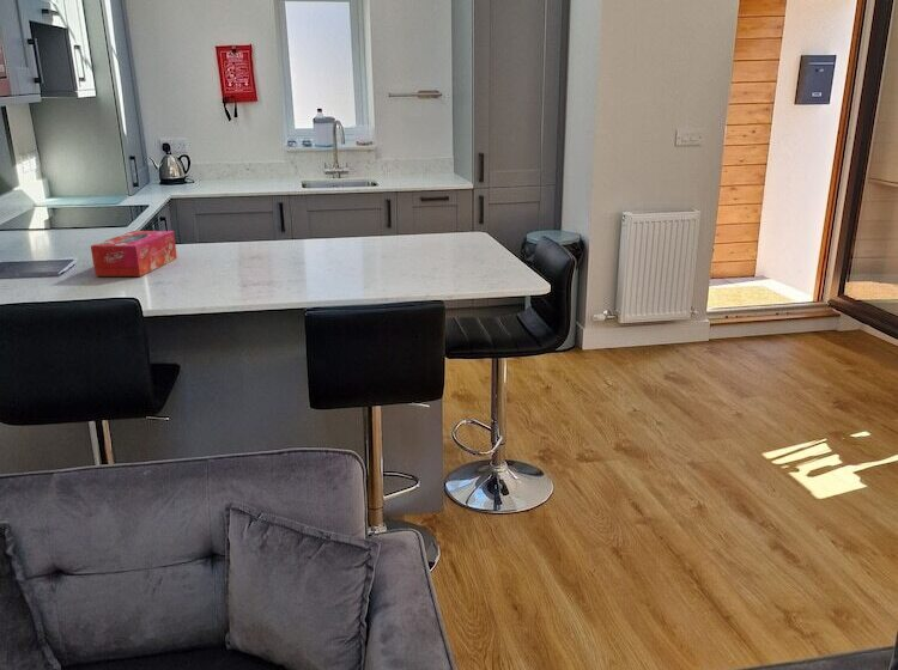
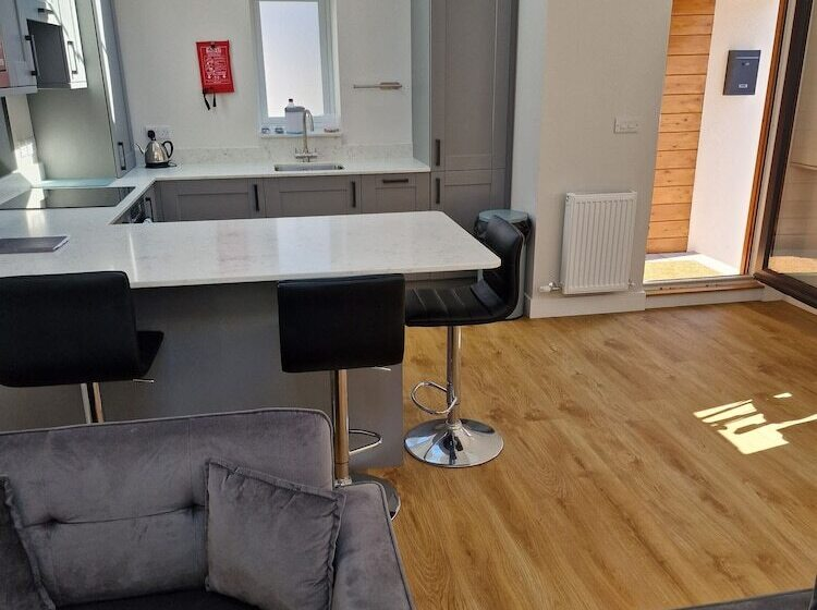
- tissue box (135, 252)
